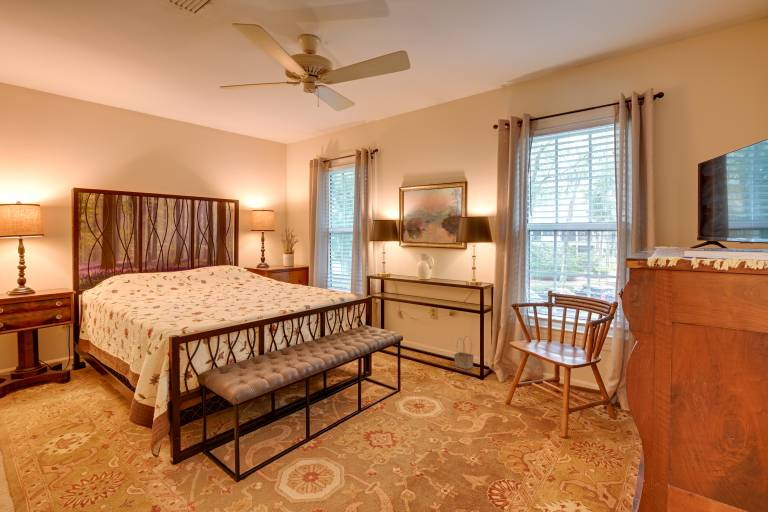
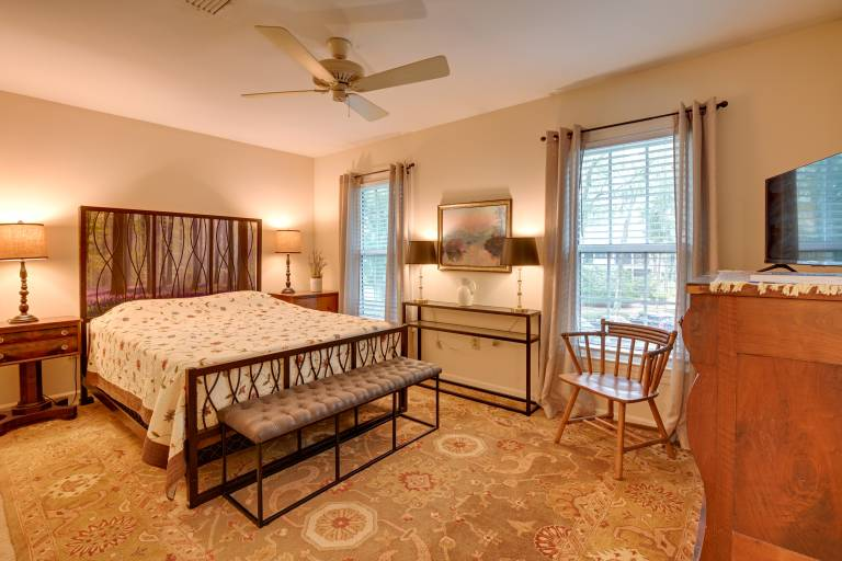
- basket (464, 351)
